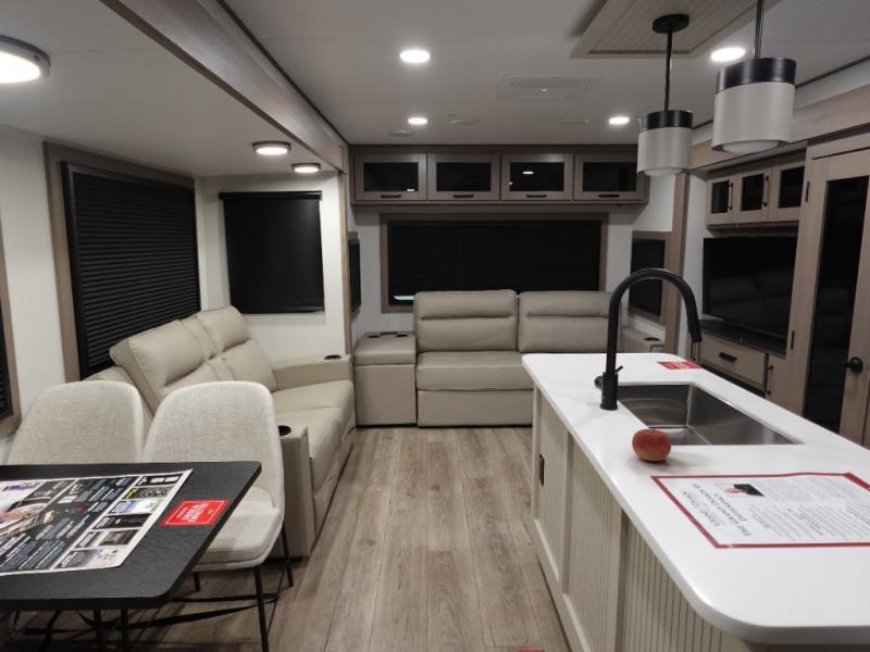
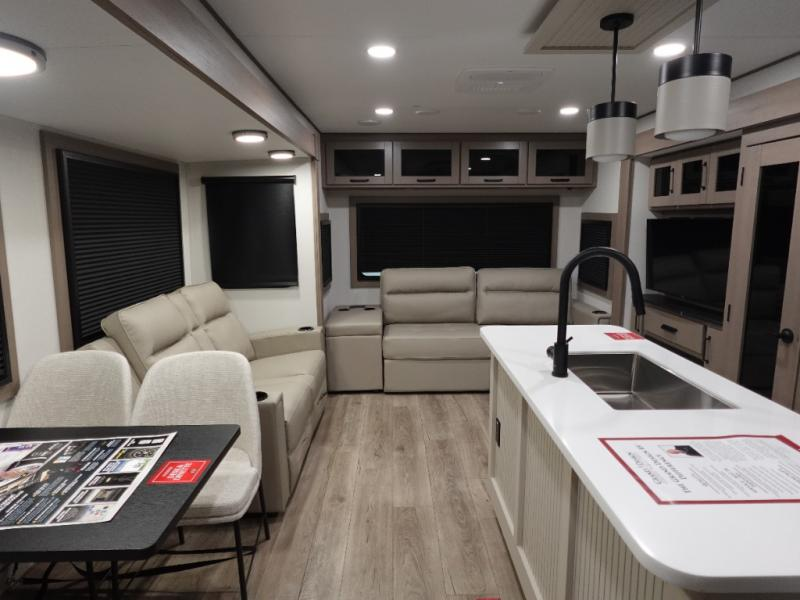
- fruit (651, 442)
